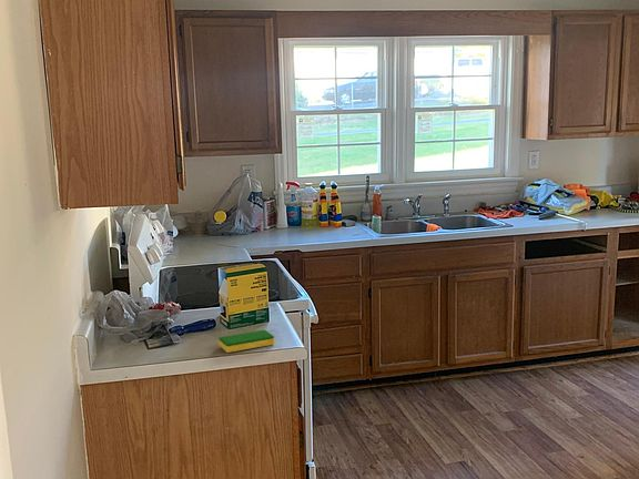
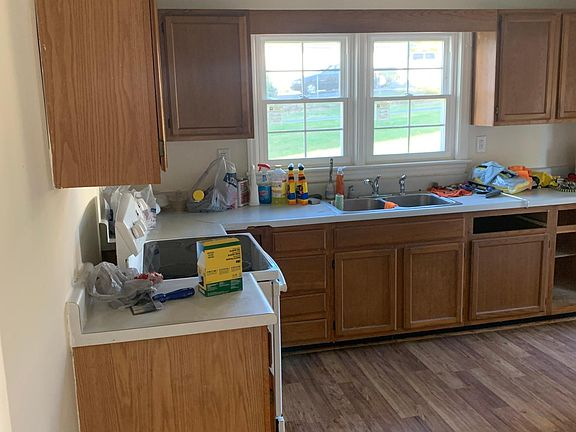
- dish sponge (246, 340)
